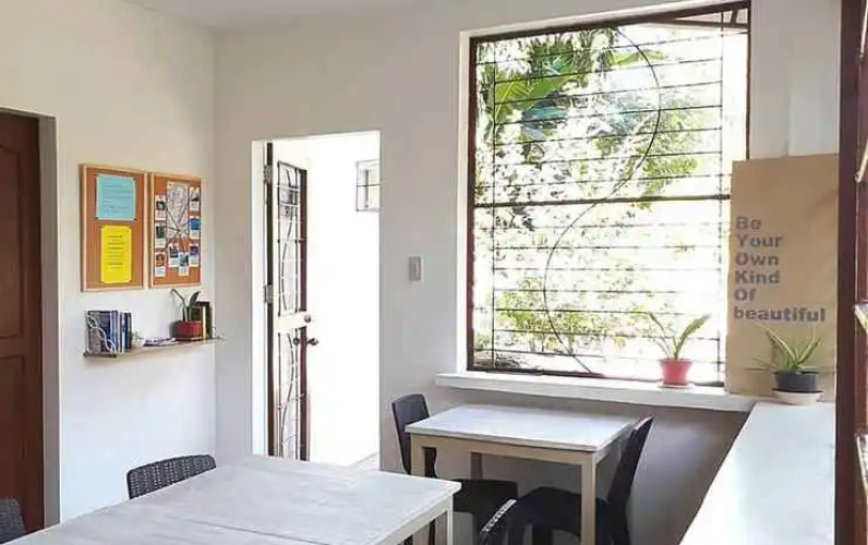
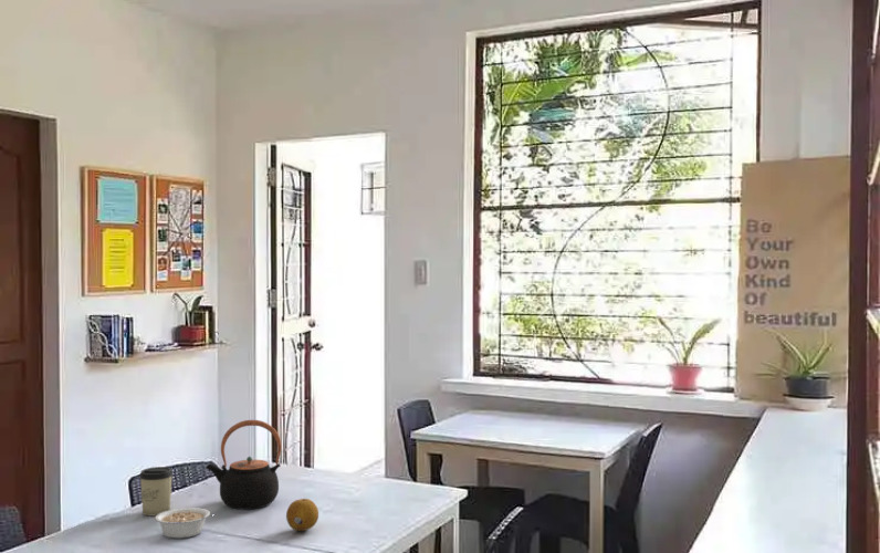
+ cup (156, 491)
+ legume (185, 521)
+ fruit (302, 514)
+ teapot (243, 461)
